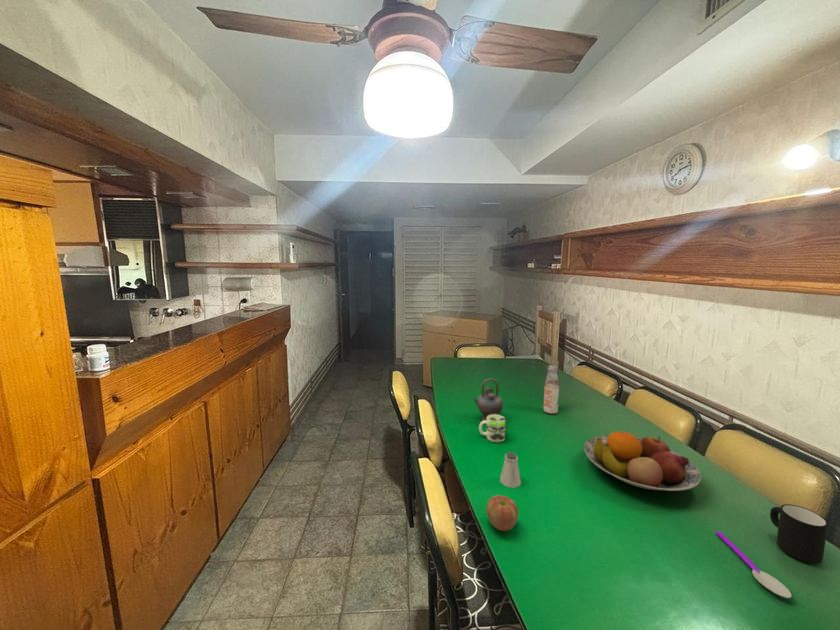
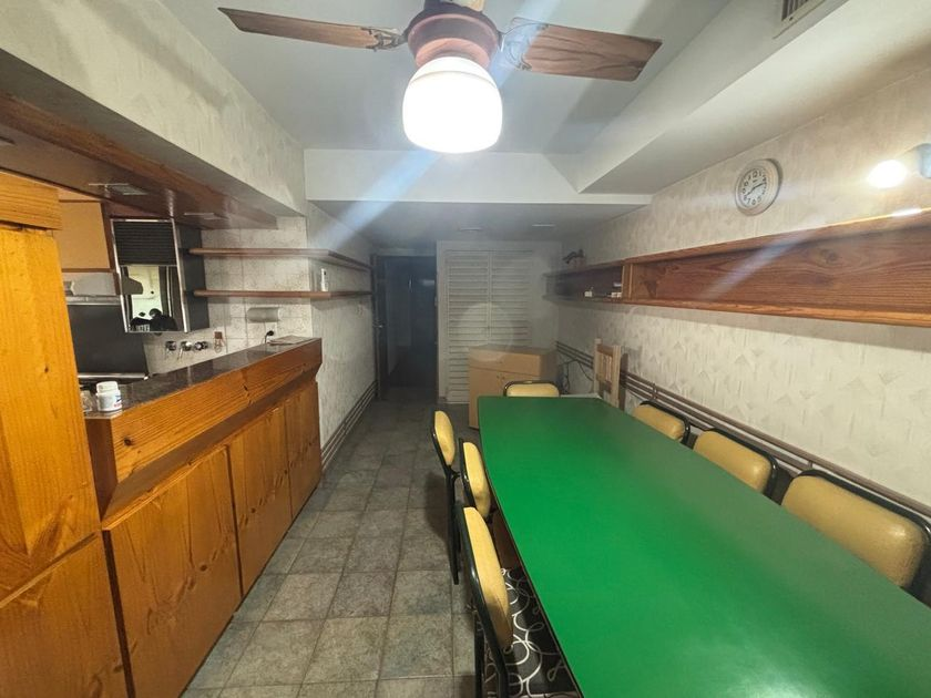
- apple (501, 512)
- spoon (748, 561)
- fruit bowl (638, 454)
- saltshaker (510, 468)
- mug (492, 426)
- bottle (551, 388)
- mug (793, 527)
- teapot (486, 399)
